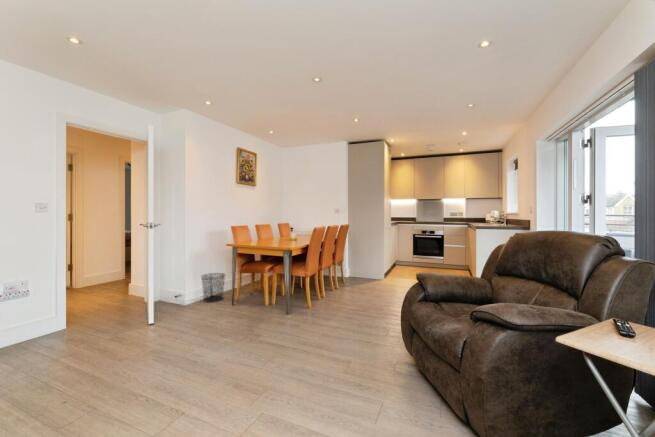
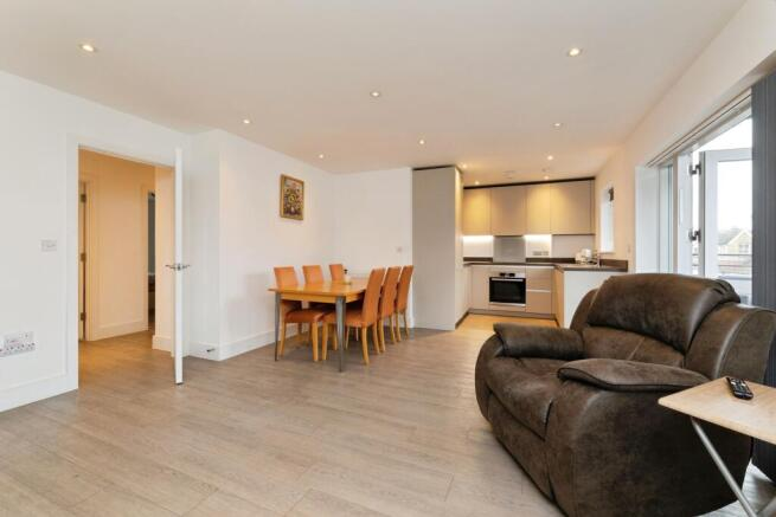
- waste bin (213, 287)
